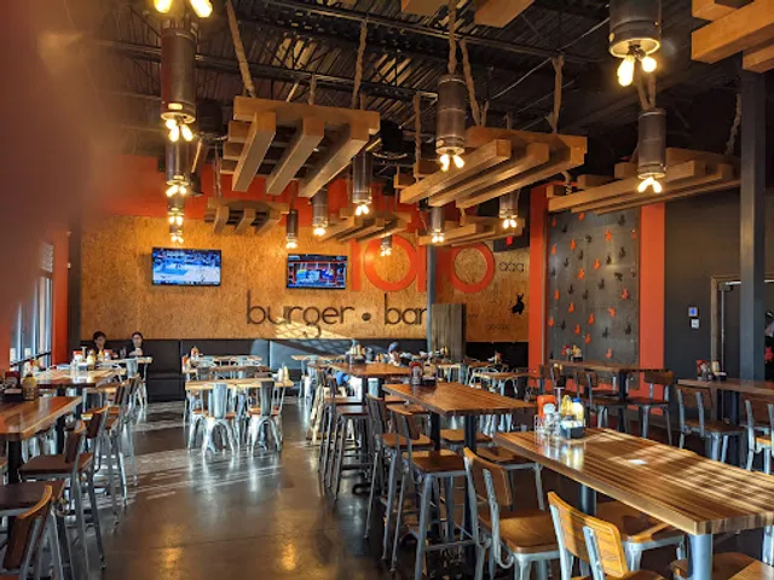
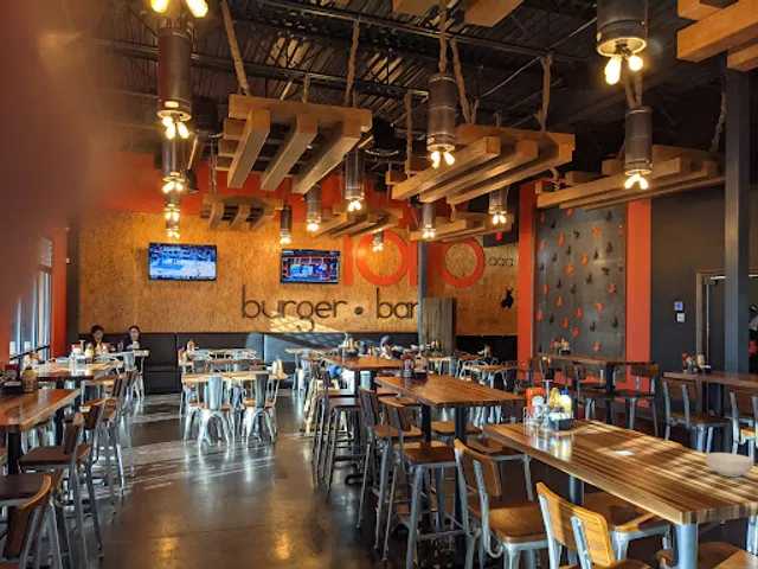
+ cereal bowl (728, 465)
